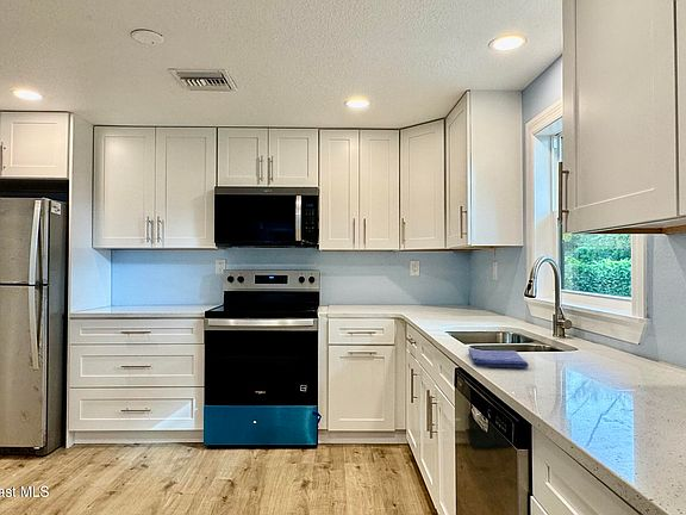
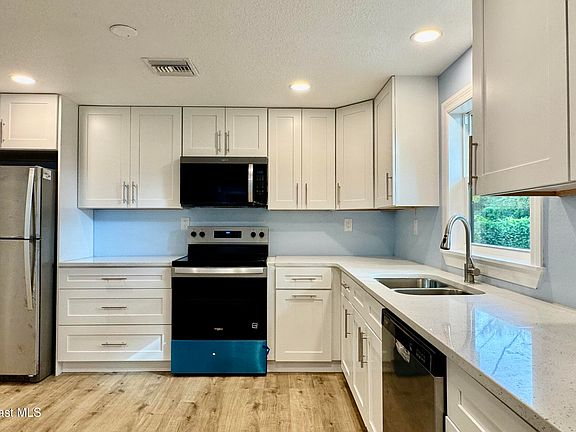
- dish towel (495, 356)
